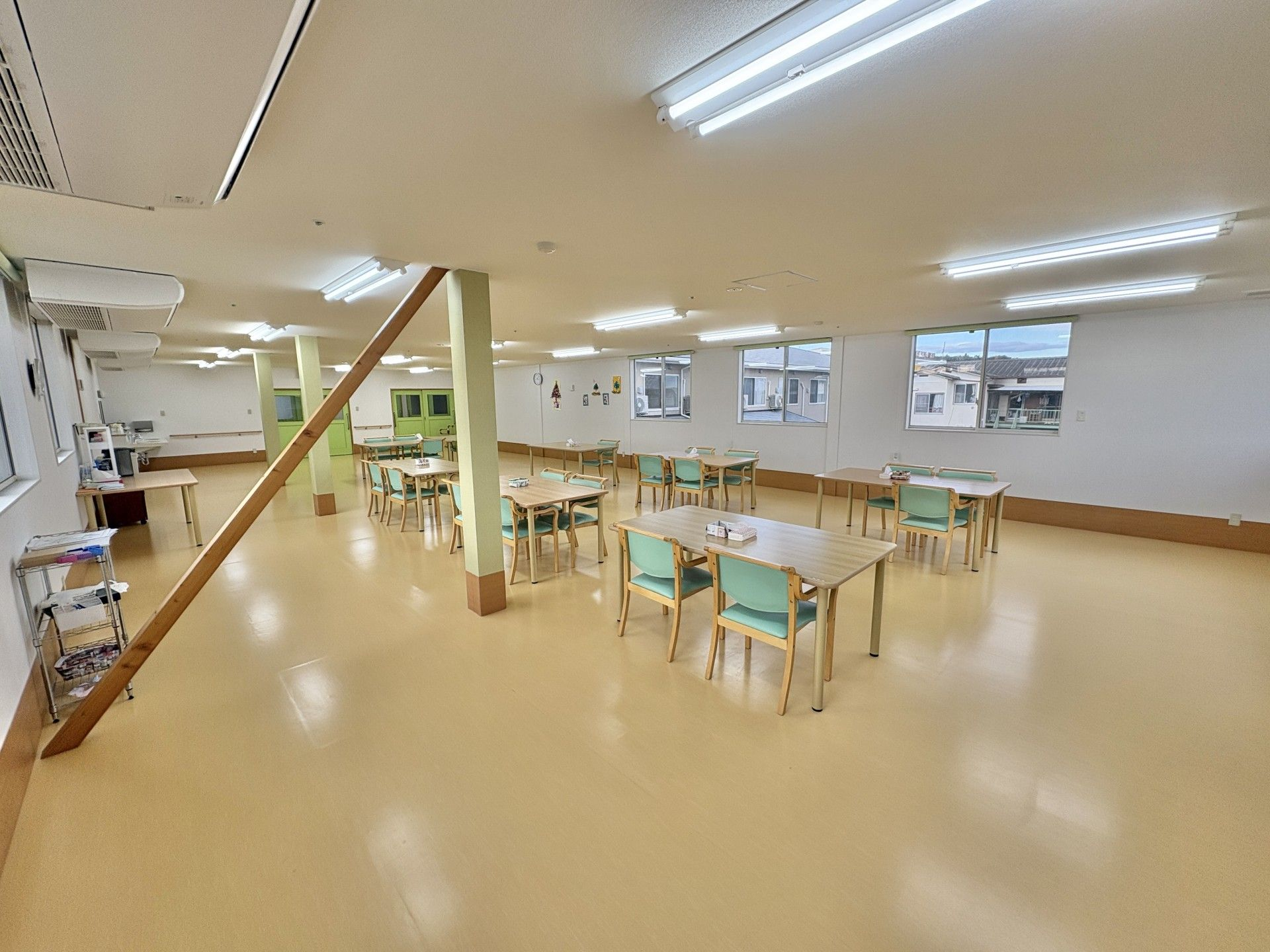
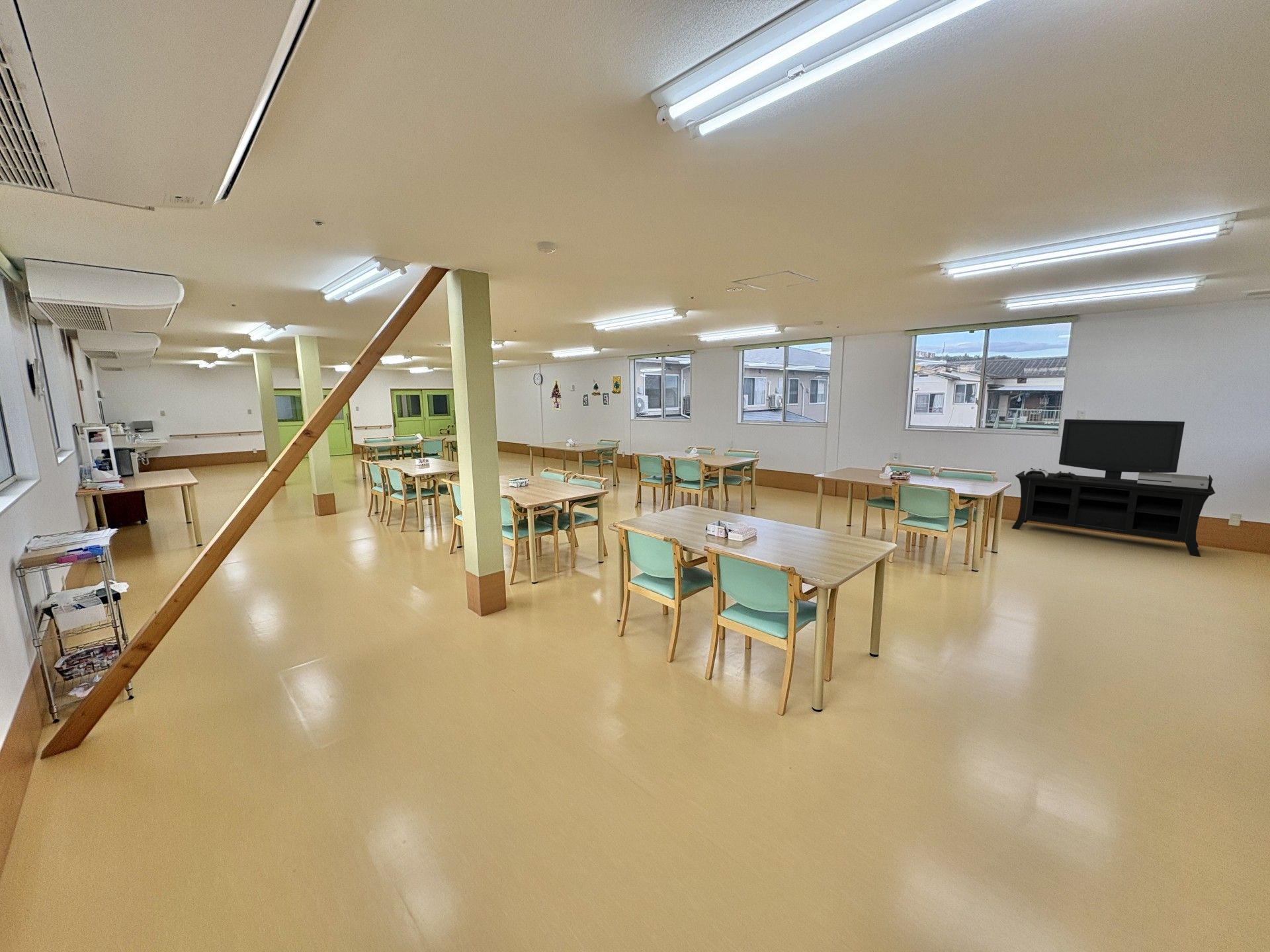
+ media console (1107, 479)
